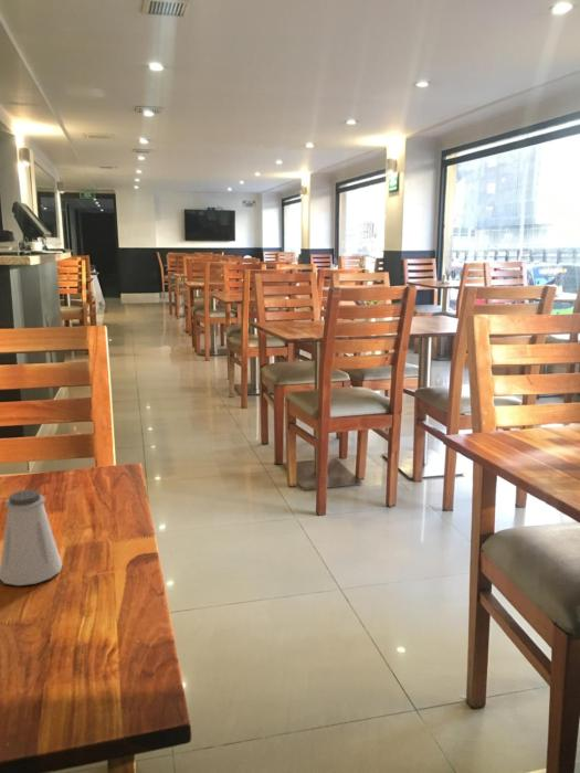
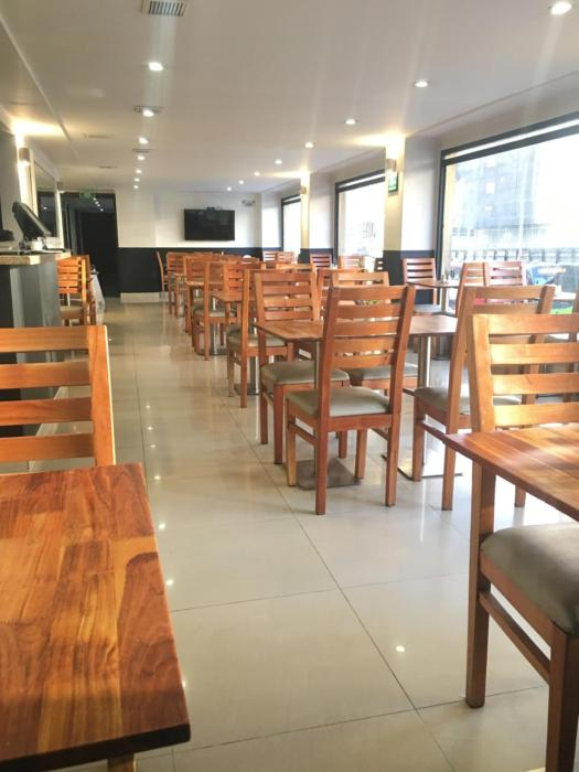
- saltshaker (28, 532)
